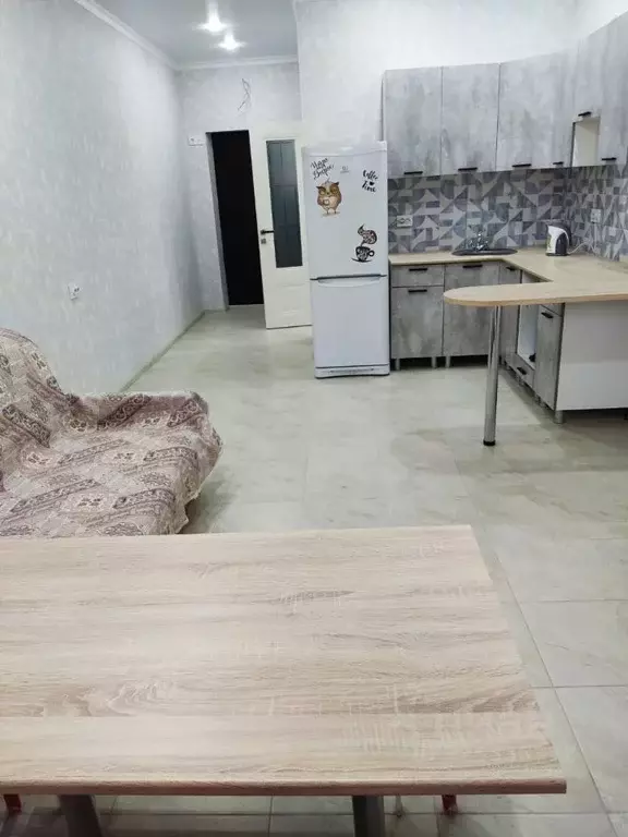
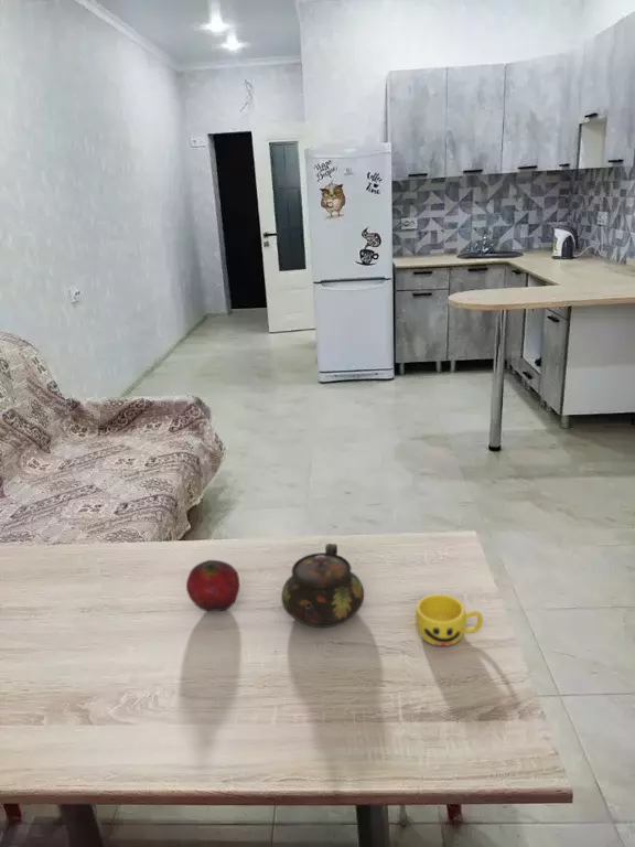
+ teapot (322, 585)
+ cup (448, 621)
+ fruit (213, 582)
